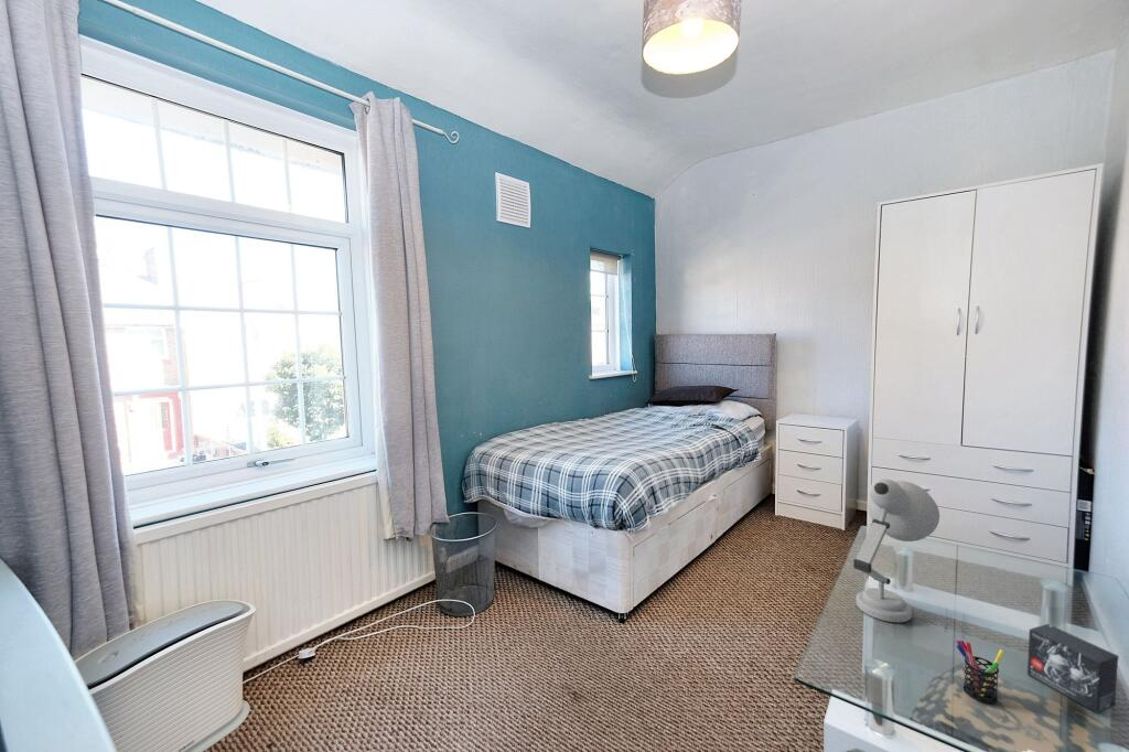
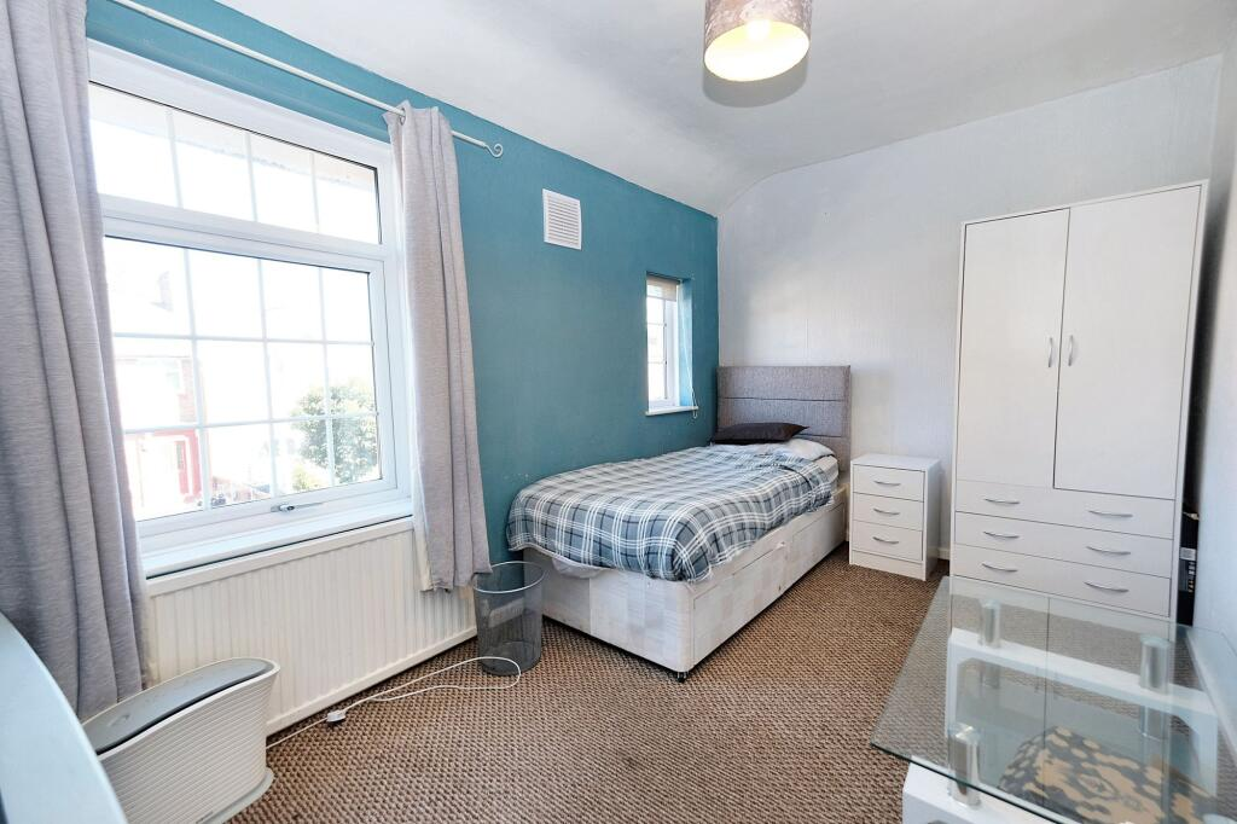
- desk lamp (891, 537)
- small box (1069, 665)
- pen holder (981, 670)
